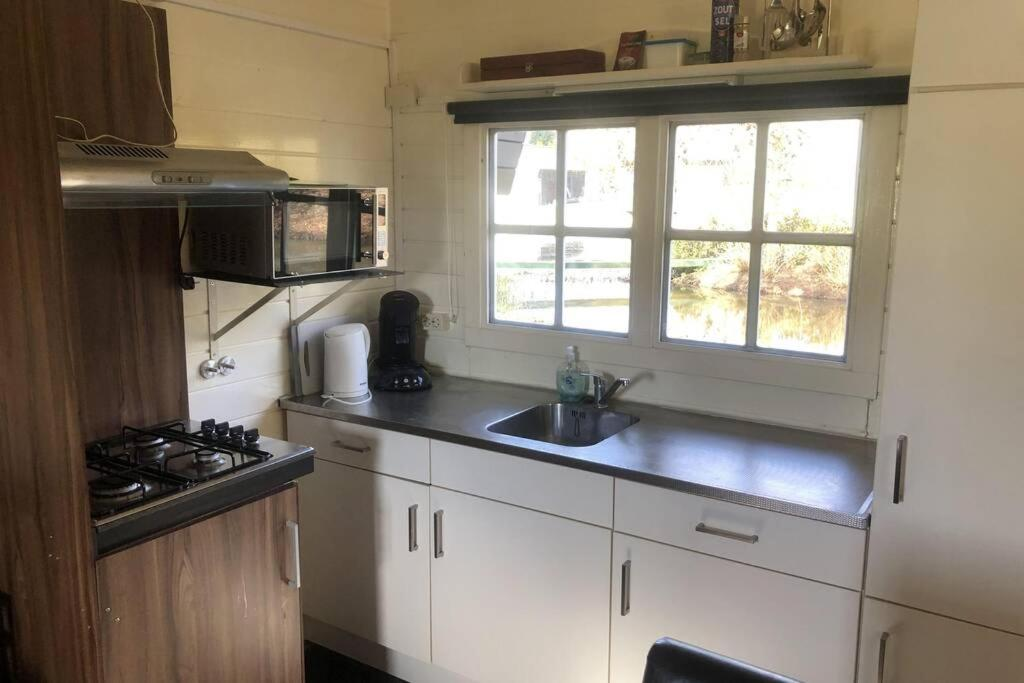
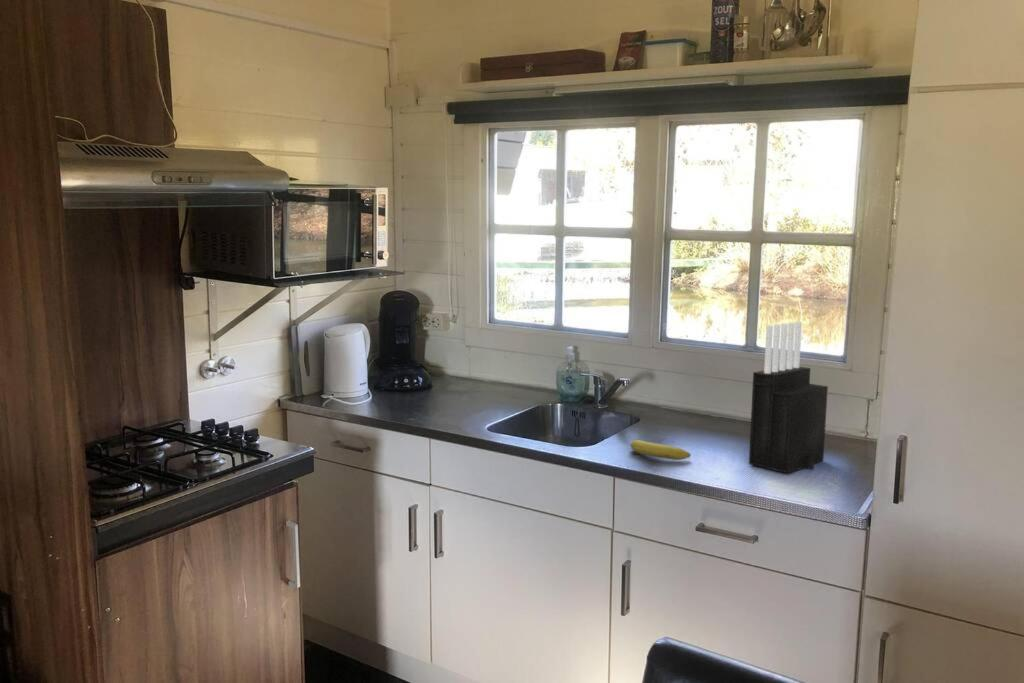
+ knife block (794, 395)
+ fruit (654, 447)
